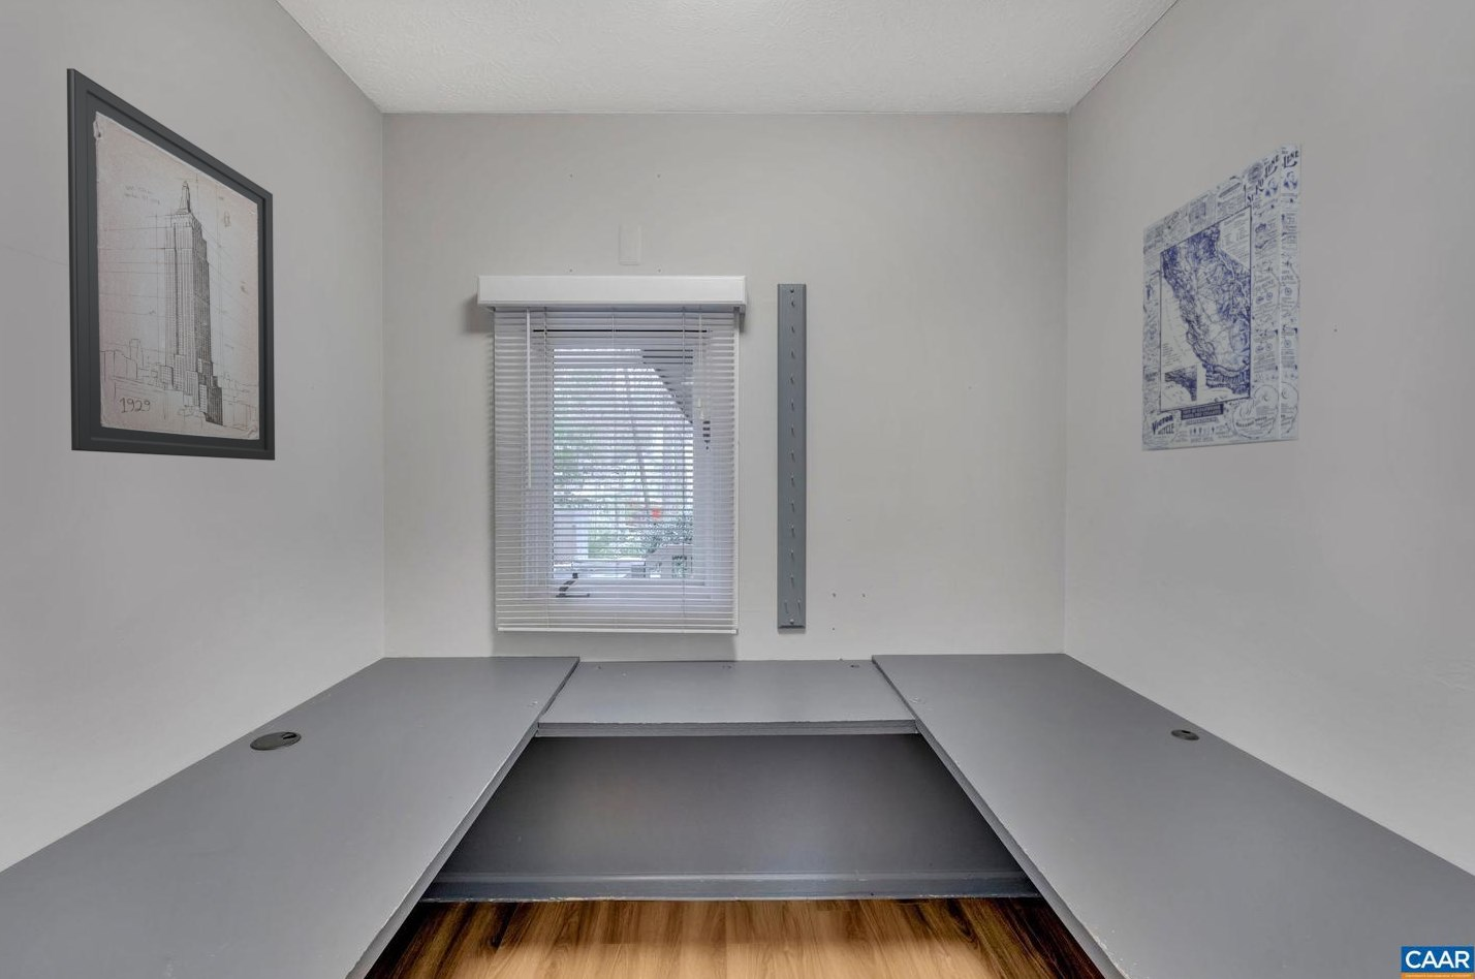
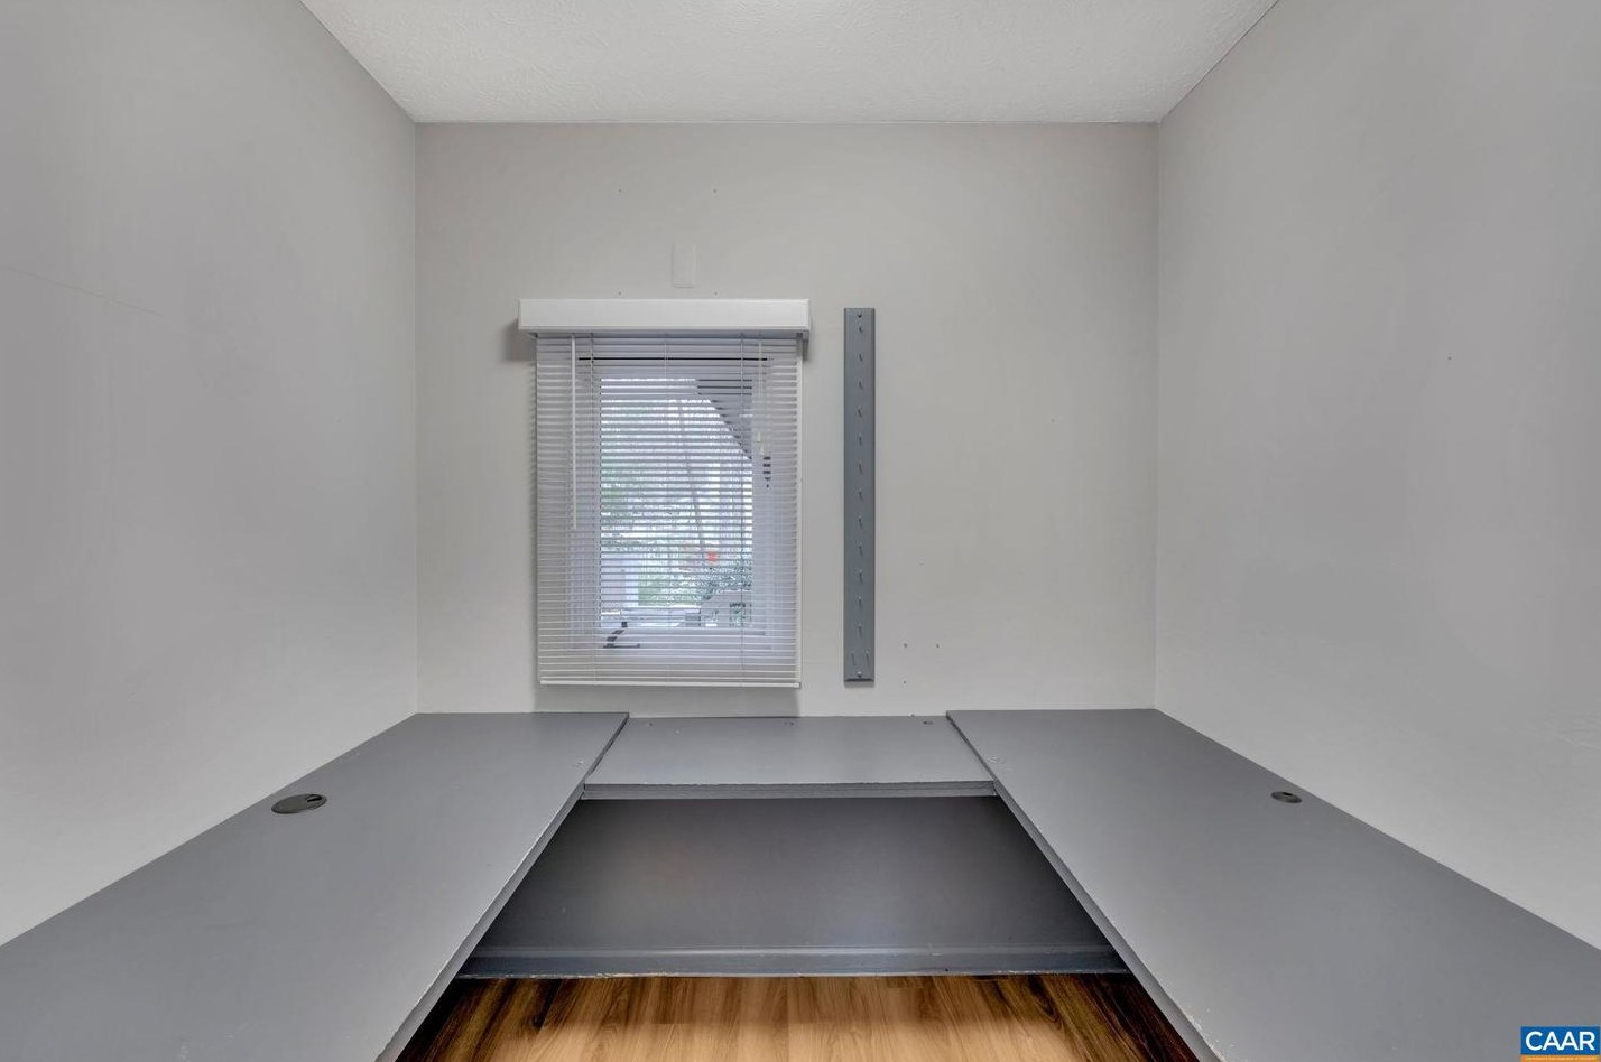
- wall art (189, 299)
- wall art (1210, 319)
